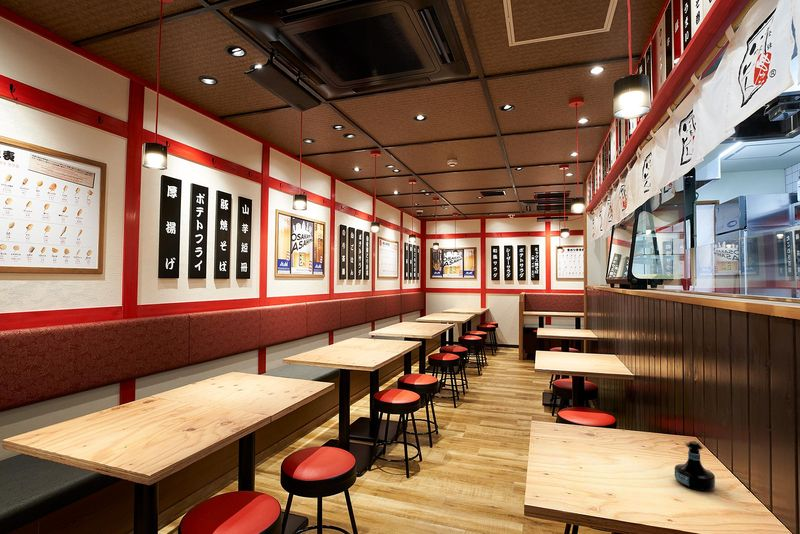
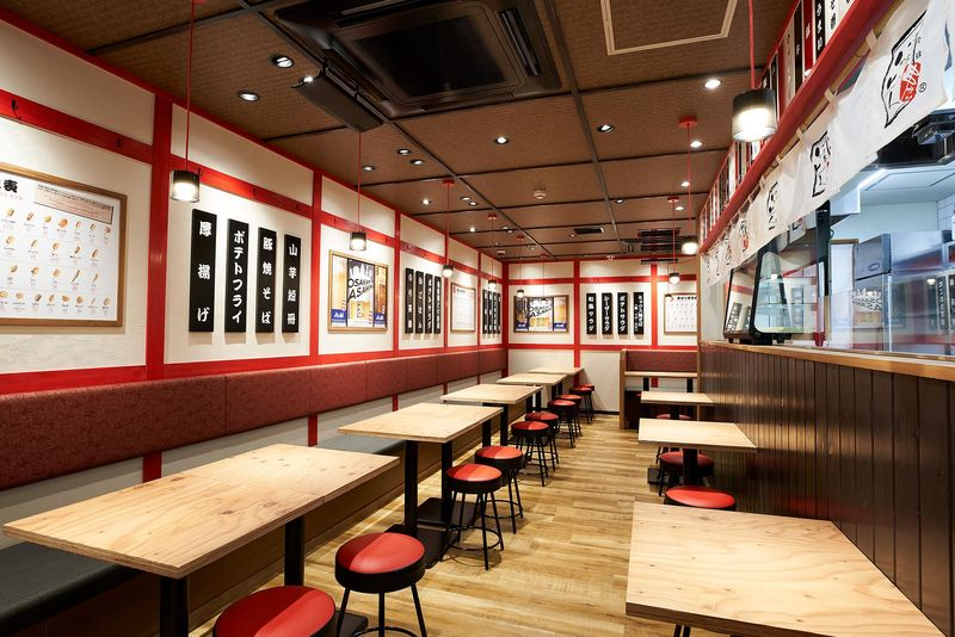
- tequila bottle (694, 463)
